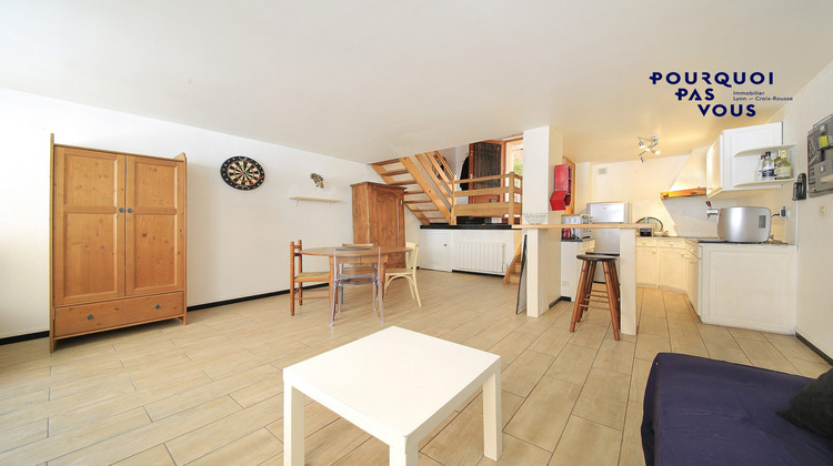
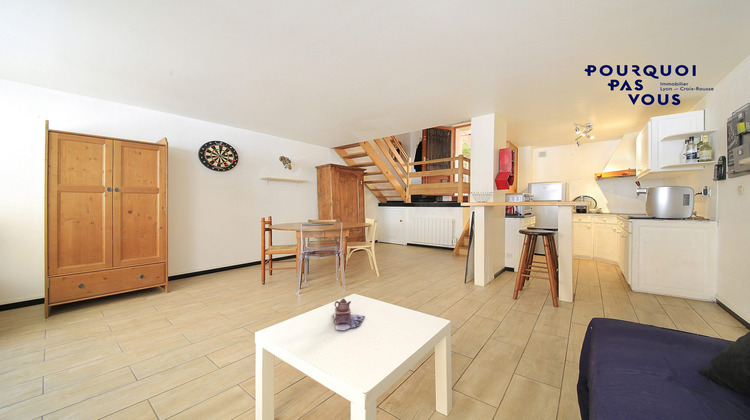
+ teapot (344, 310)
